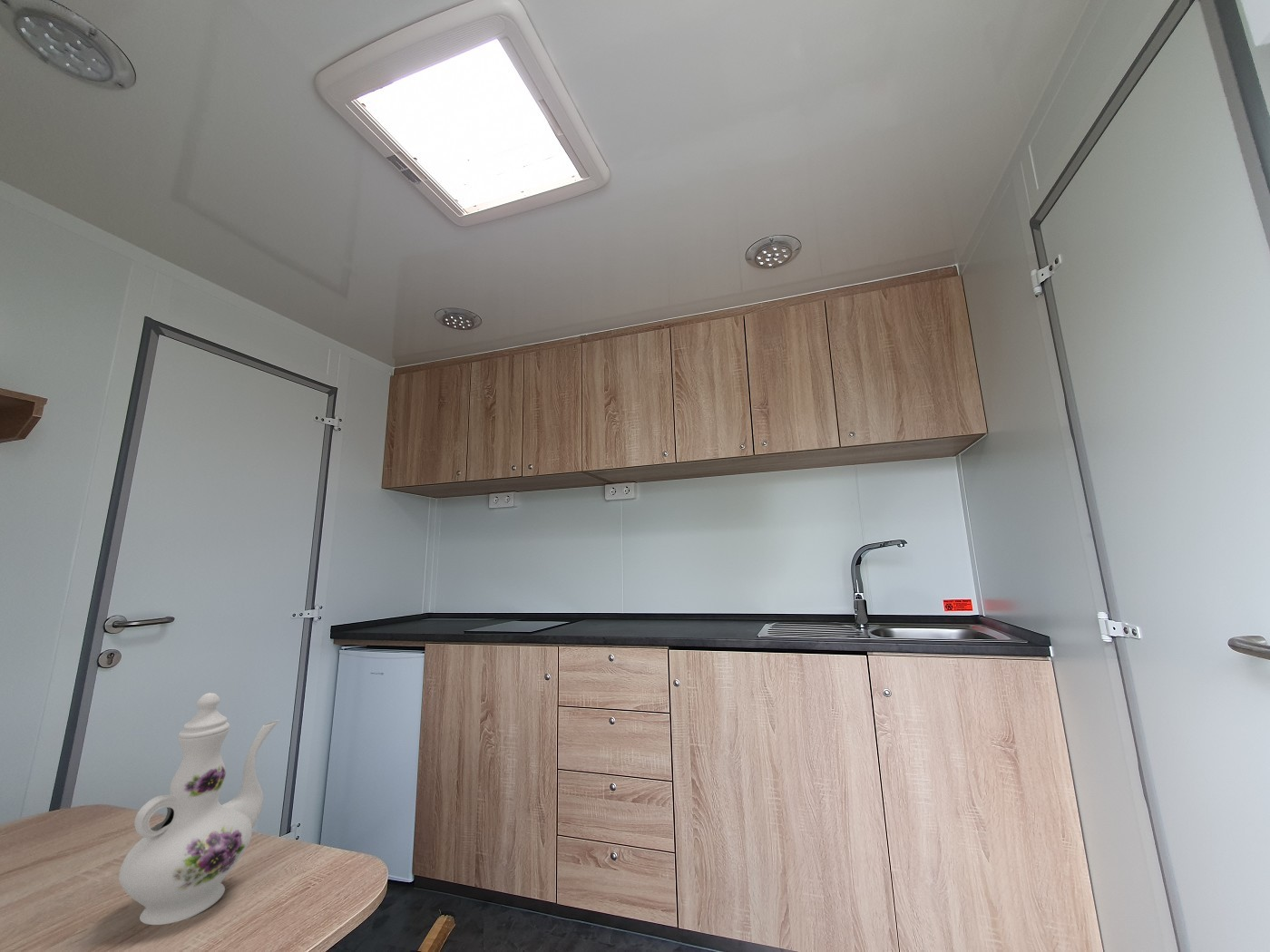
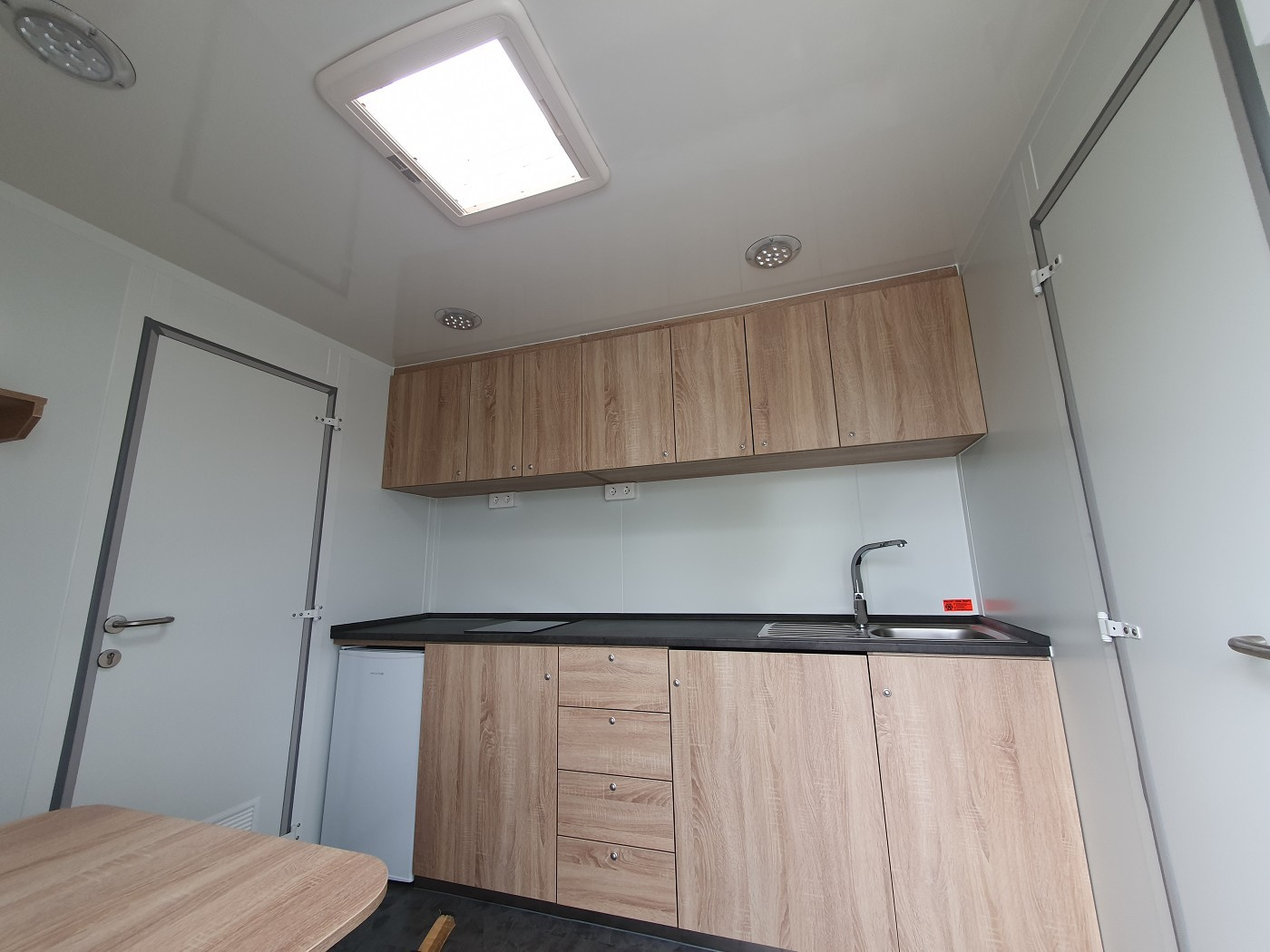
- chinaware (211, 789)
